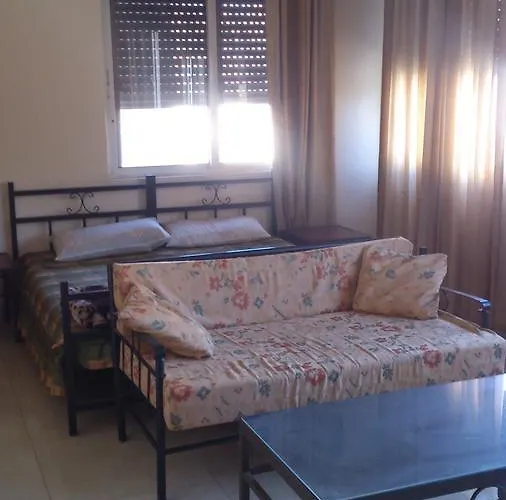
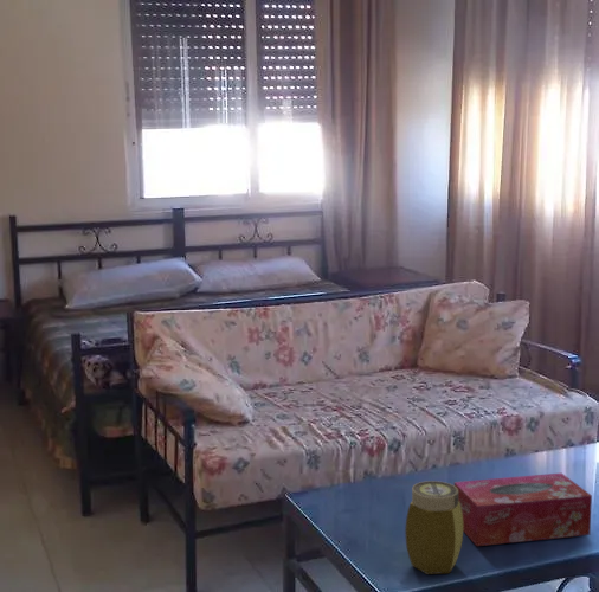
+ tissue box (521, 508)
+ jar (433, 527)
